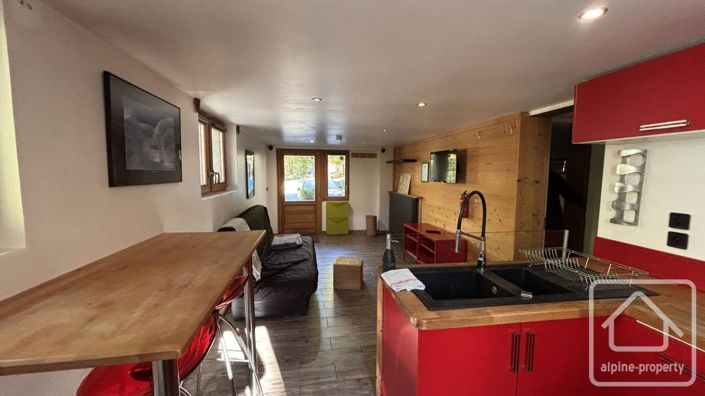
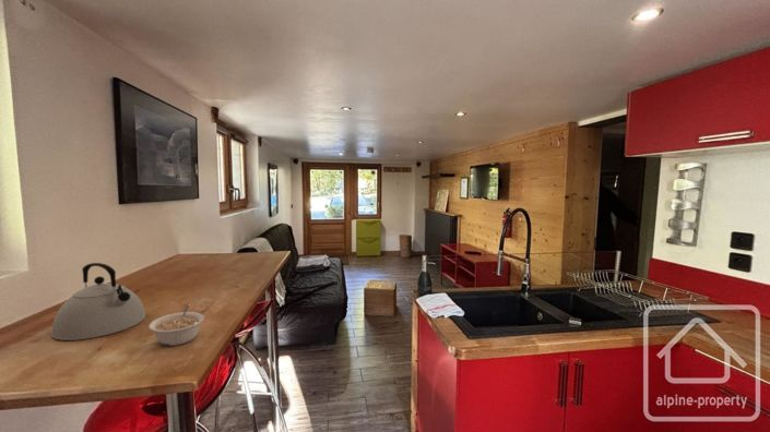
+ legume (177, 326)
+ kettle (100, 293)
